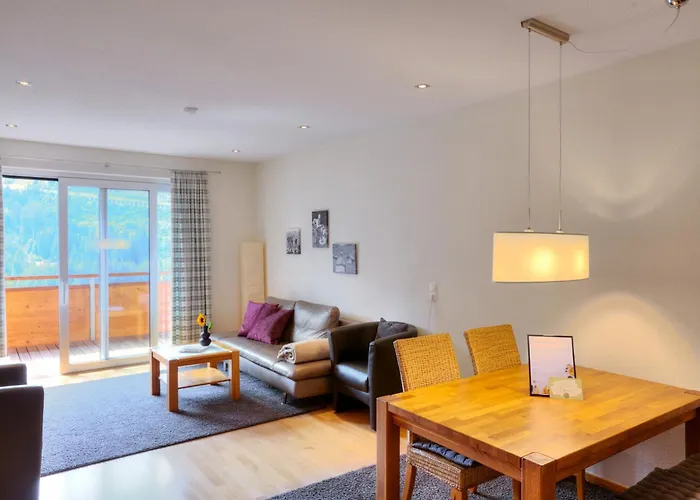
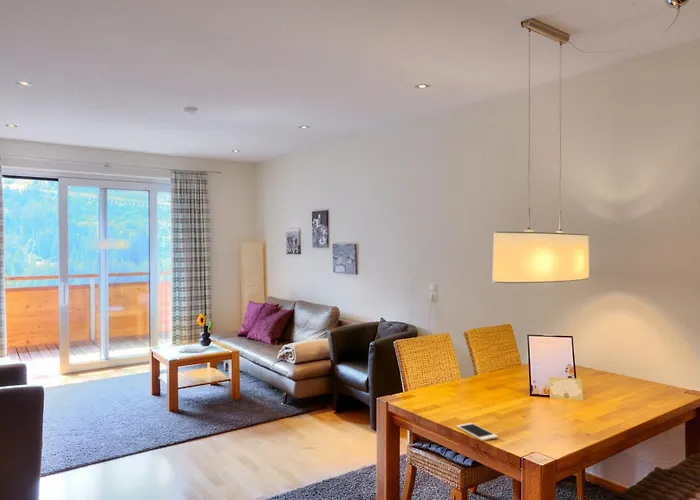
+ cell phone (476, 431)
